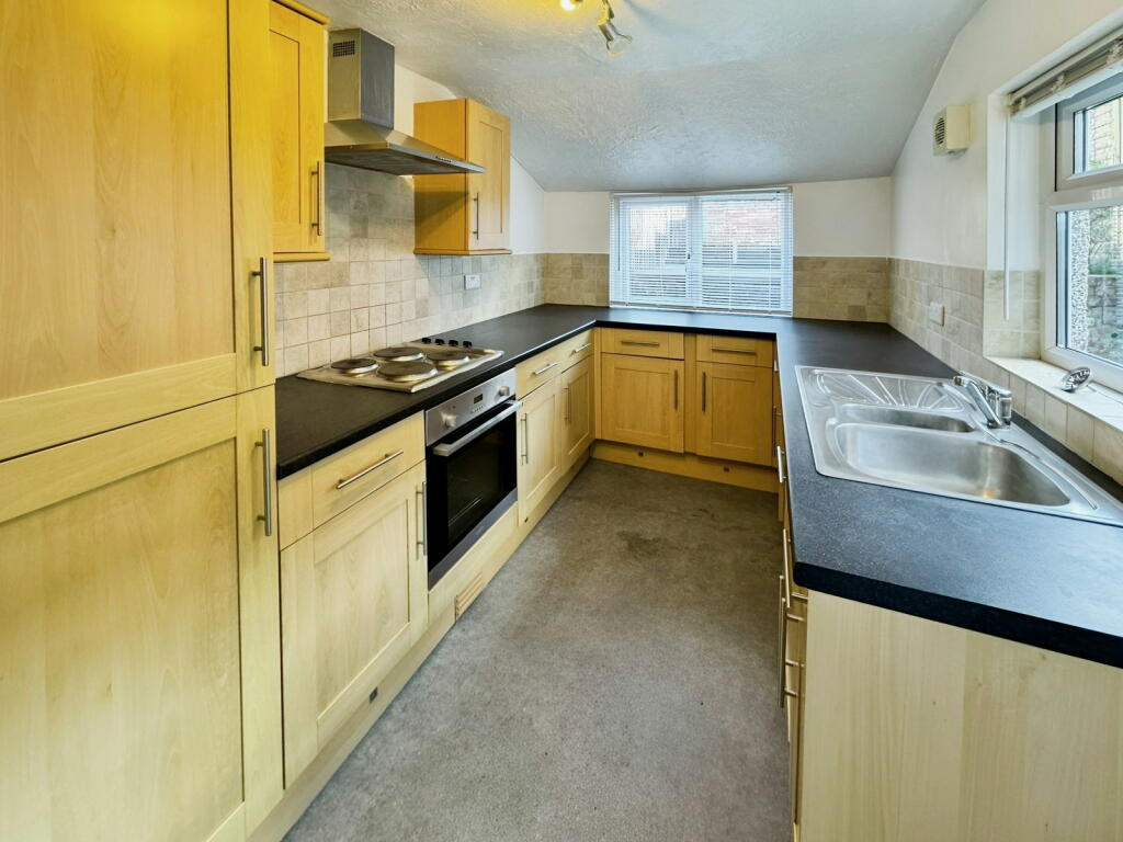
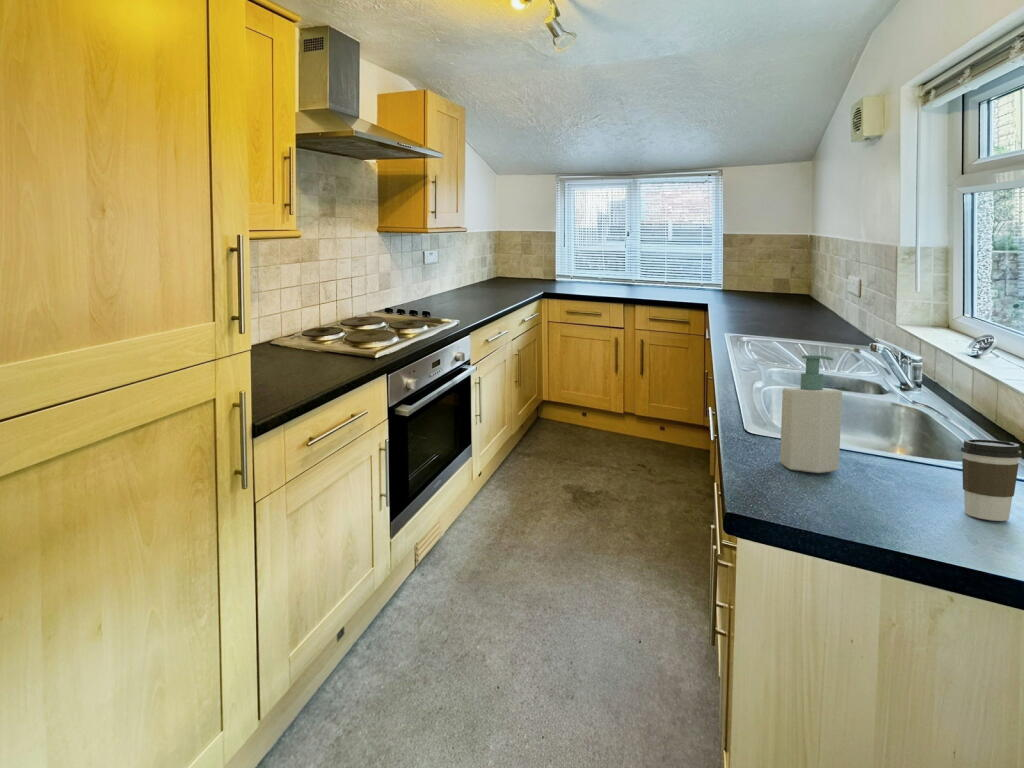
+ coffee cup (988, 479)
+ soap bottle (810, 411)
